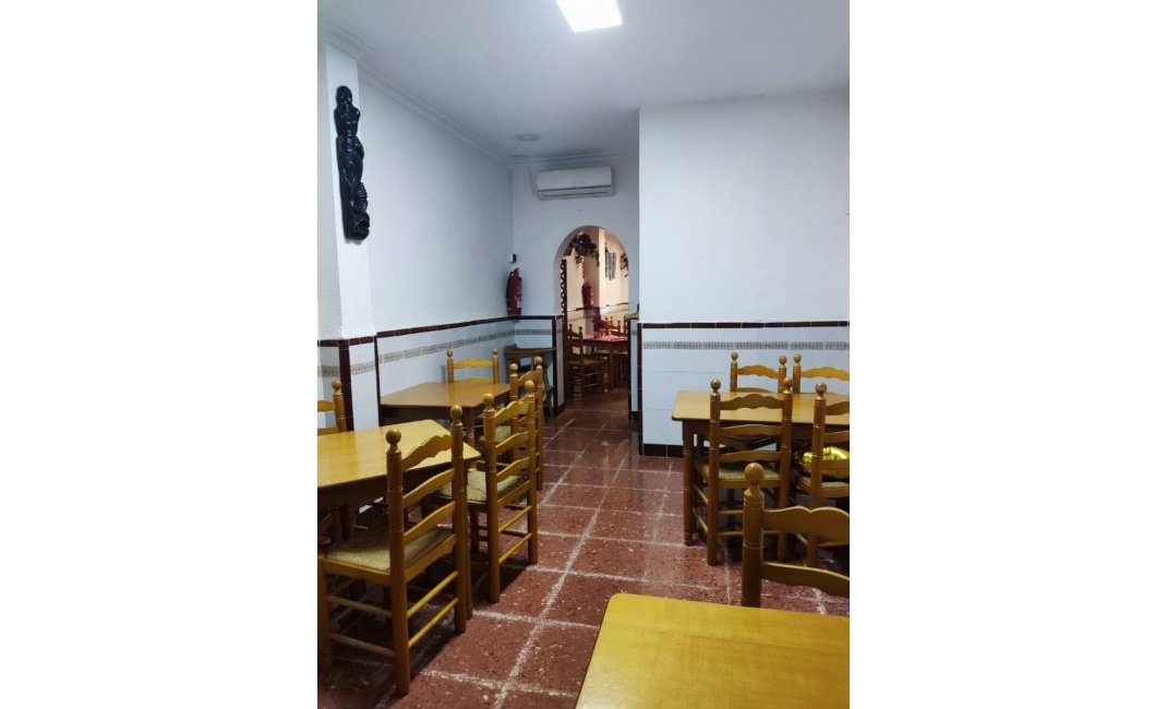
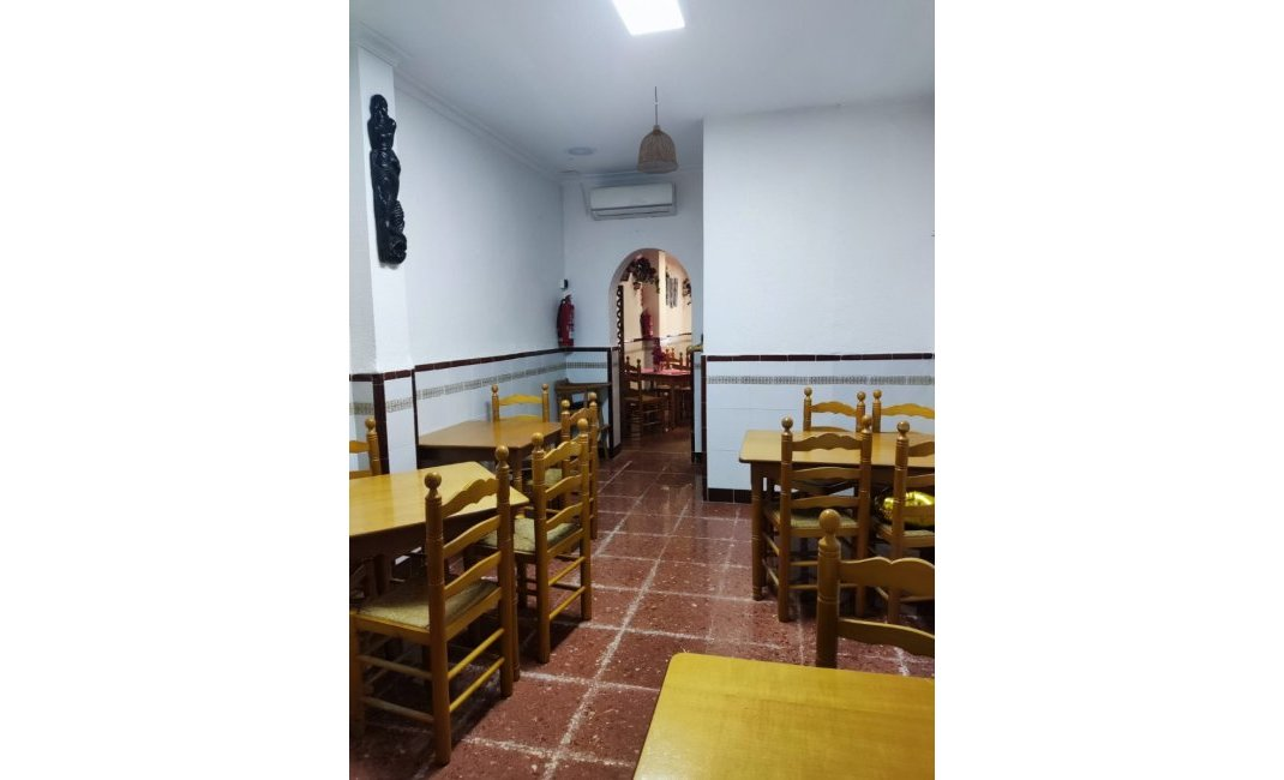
+ pendant lamp (656, 127)
